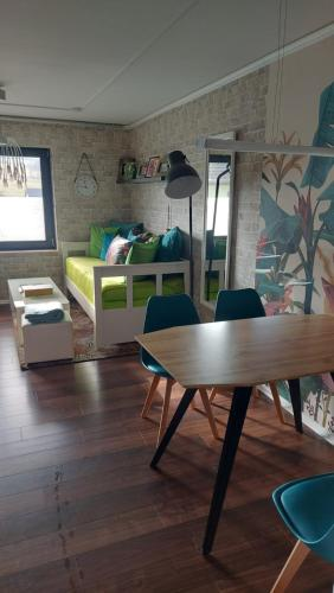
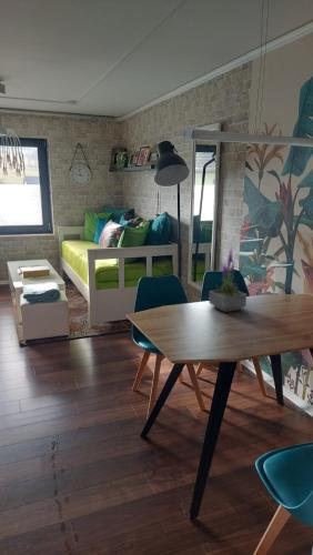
+ potted plant (228, 278)
